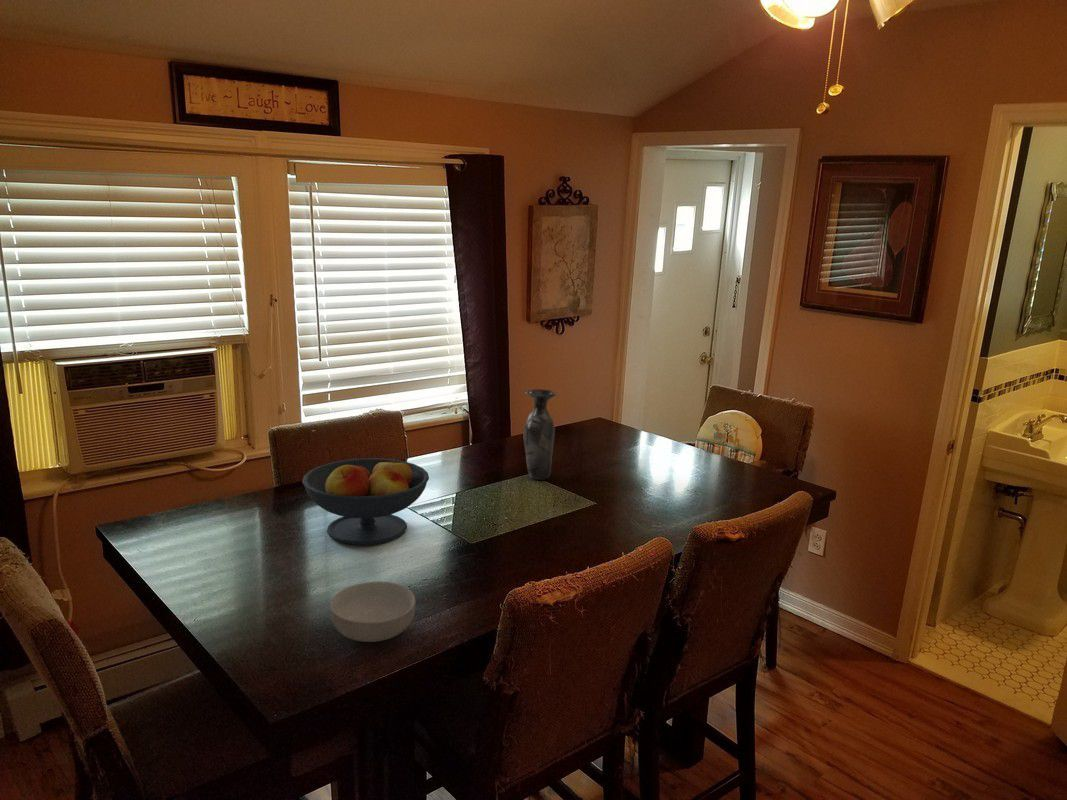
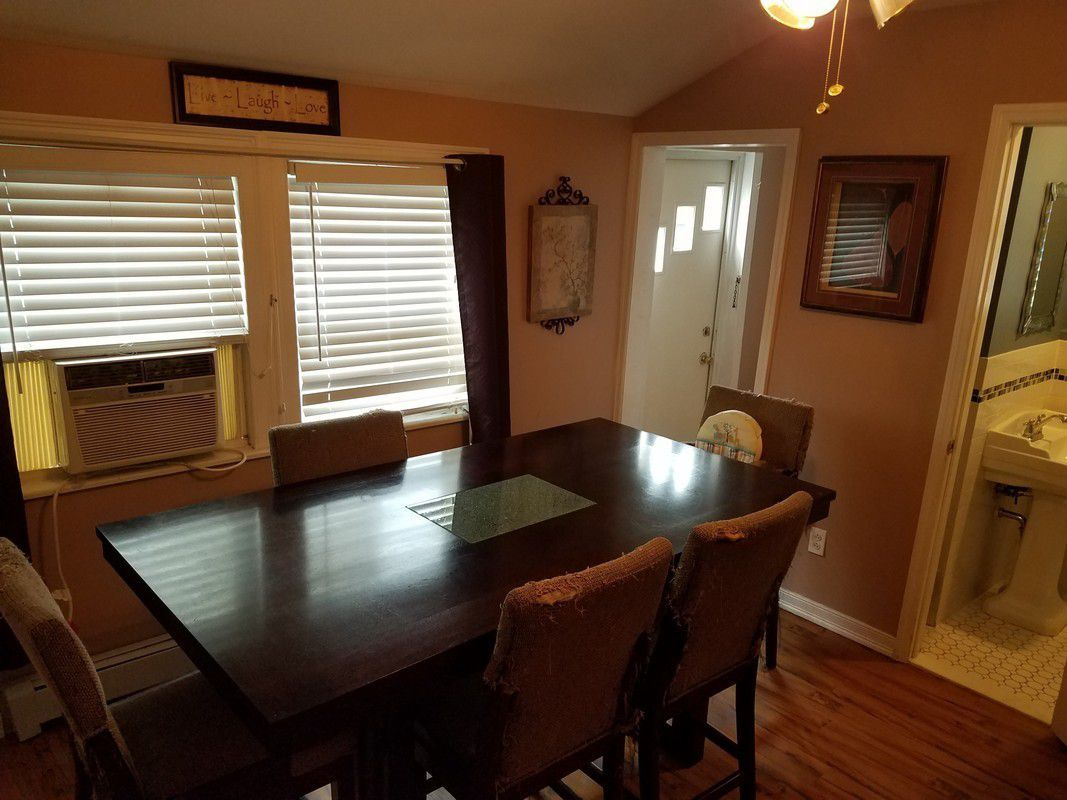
- fruit bowl (367, 493)
- cereal bowl (373, 616)
- vase (539, 435)
